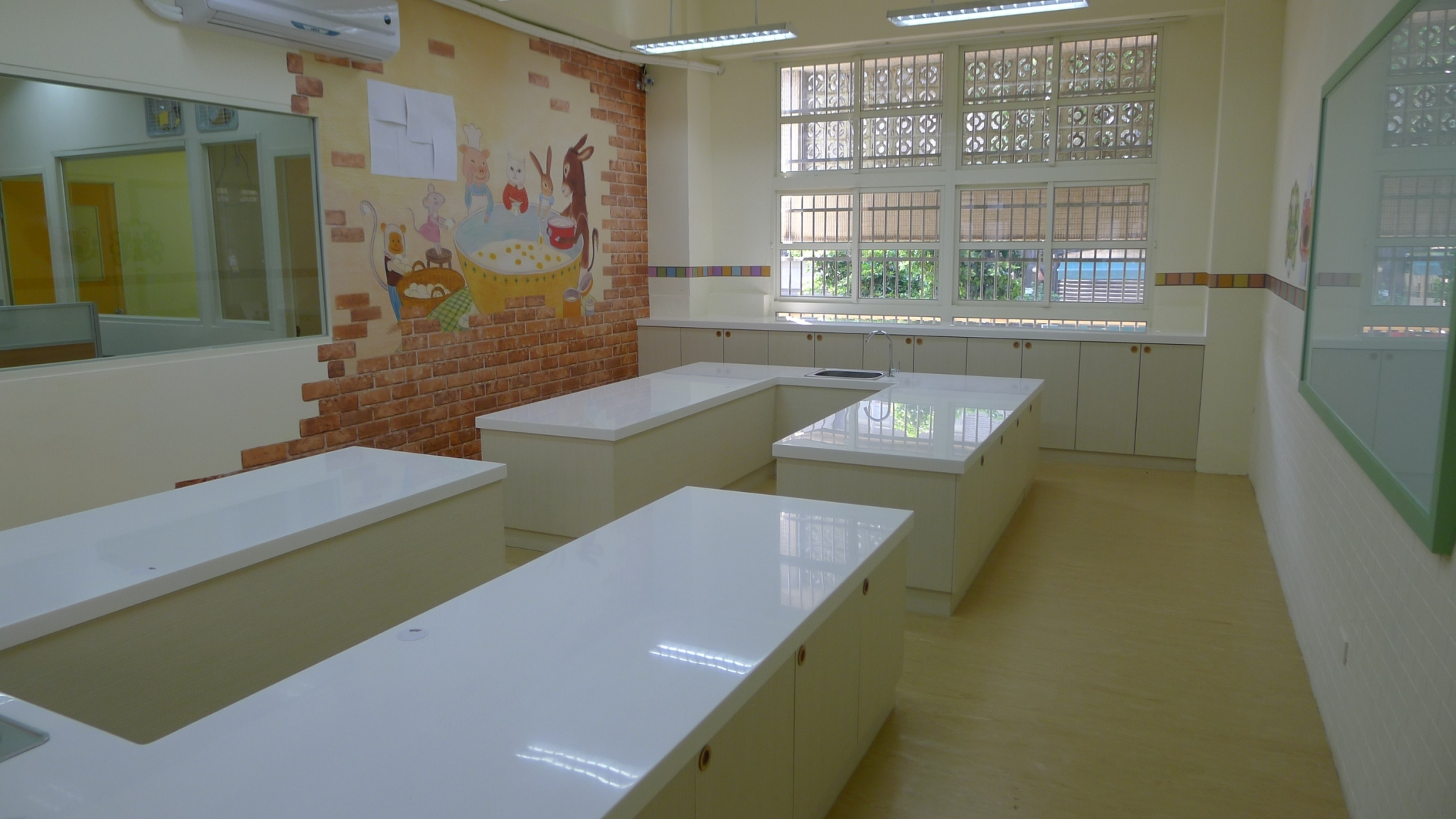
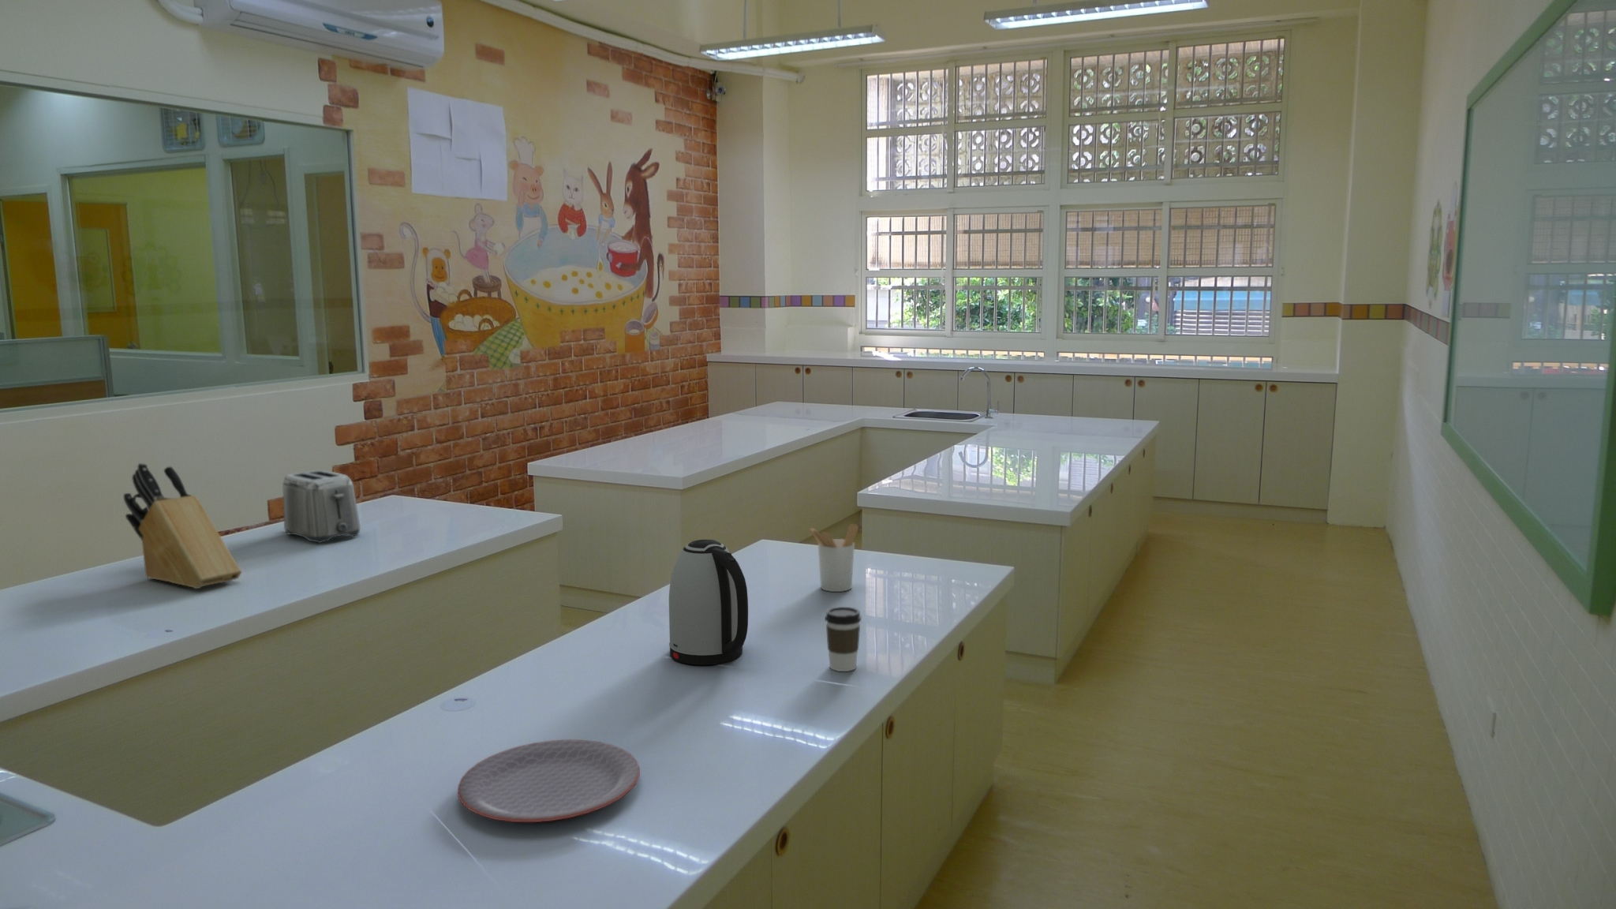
+ kettle (714, 599)
+ plate (551, 782)
+ coffee cup (842, 639)
+ utensil holder (831, 556)
+ toaster (319, 504)
+ knife block (179, 522)
